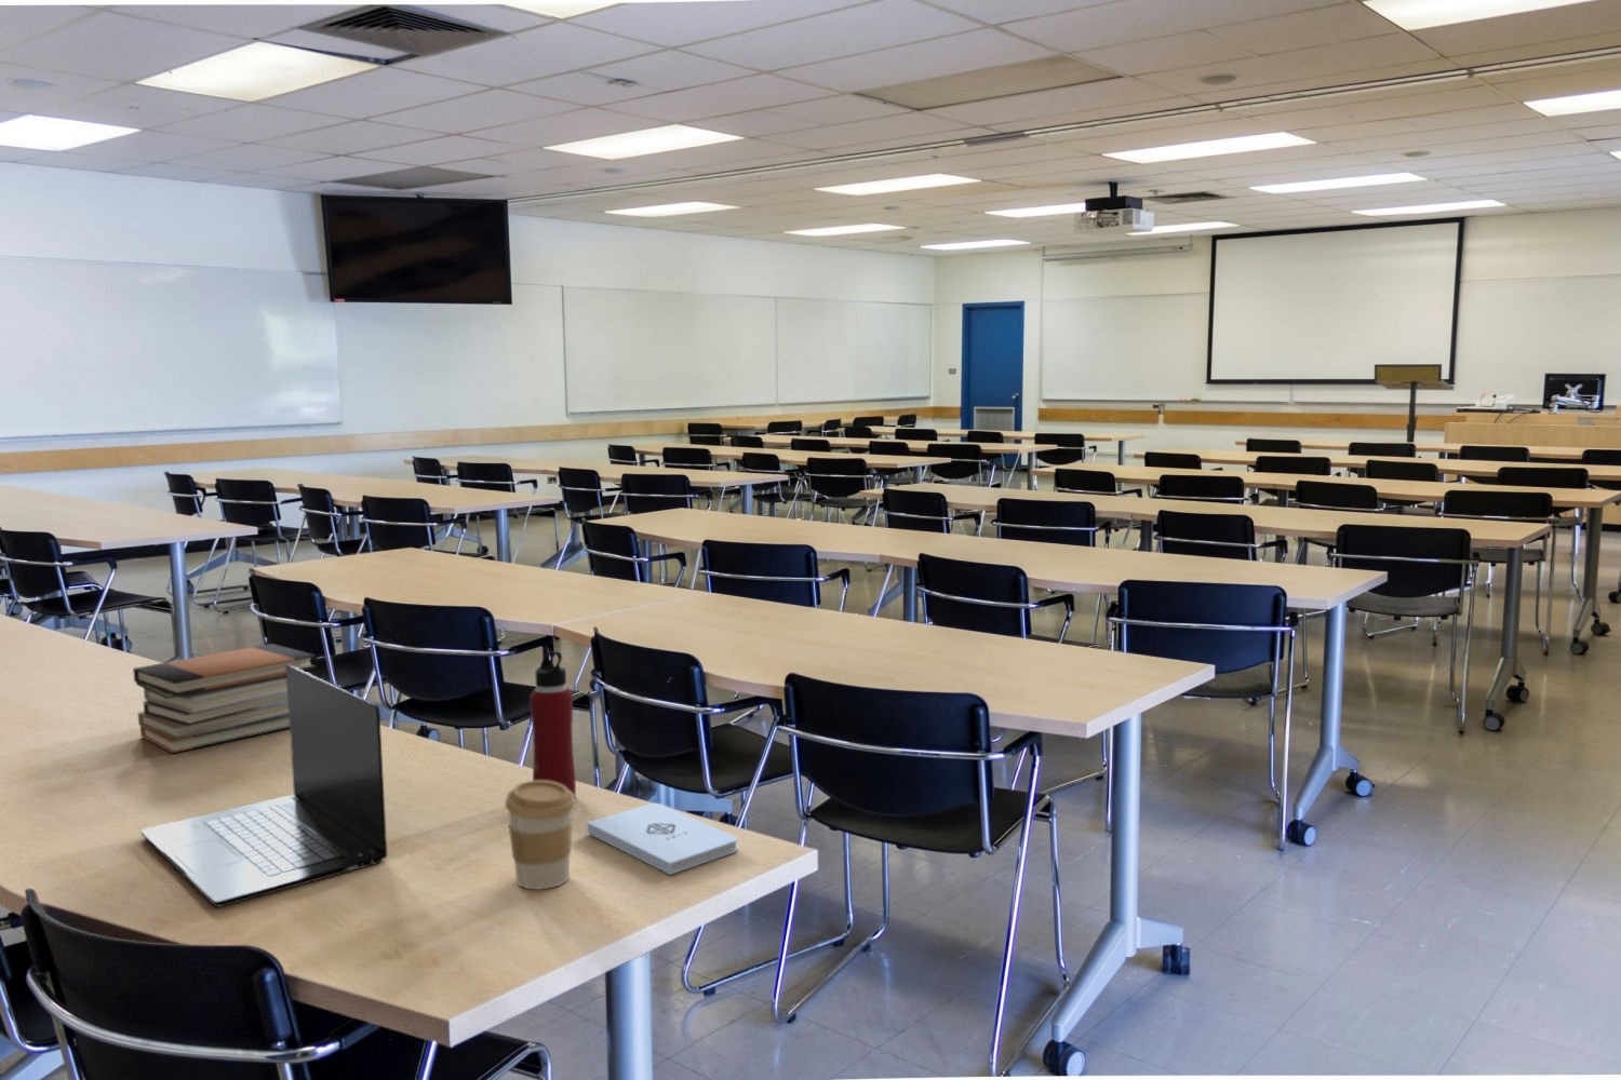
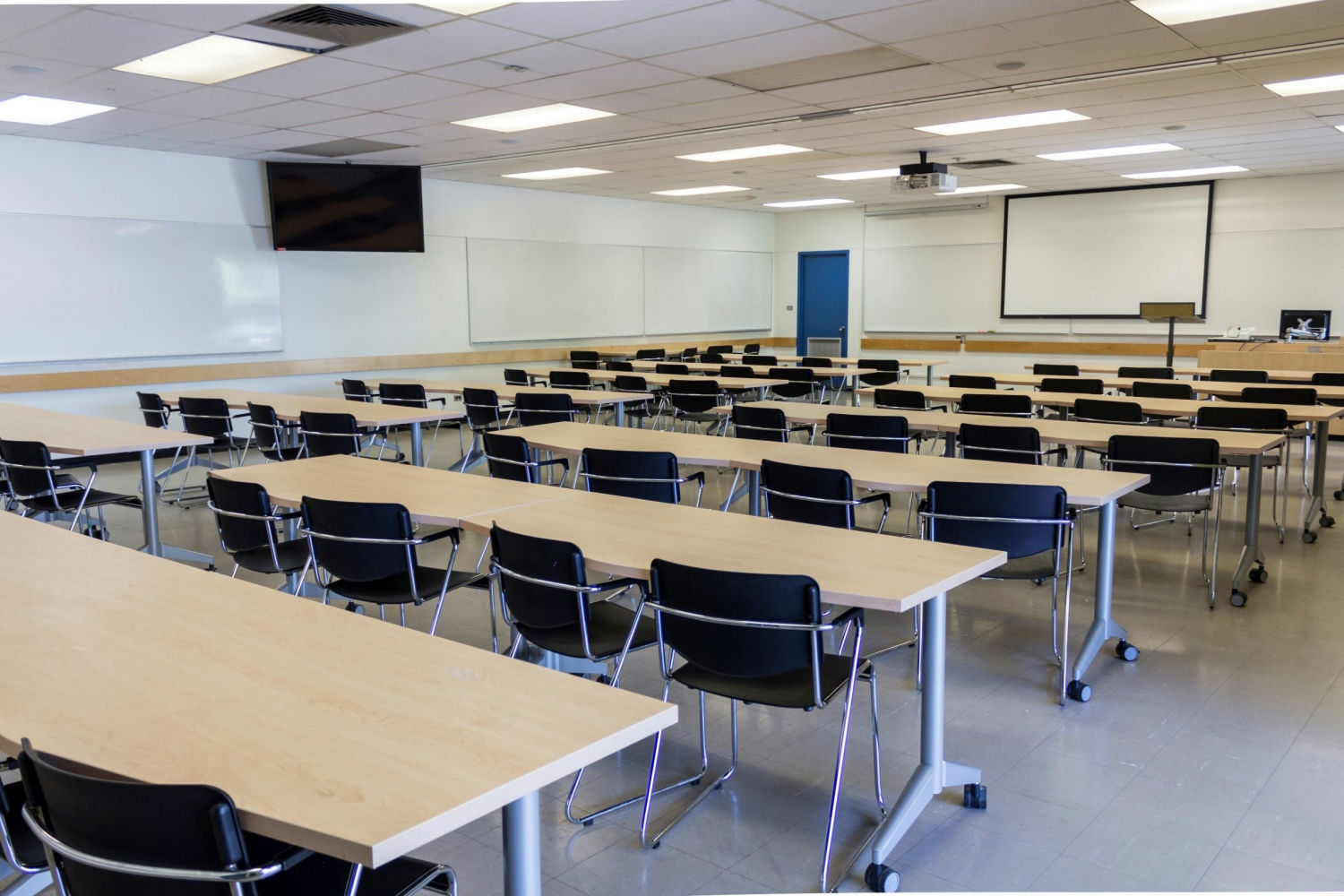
- notepad (662, 835)
- coffee cup (542, 833)
- book stack (228, 695)
- water bottle (552, 723)
- laptop (259, 802)
